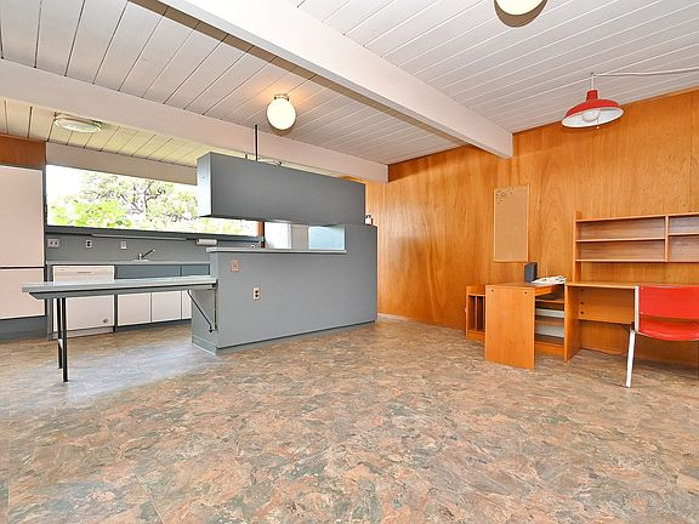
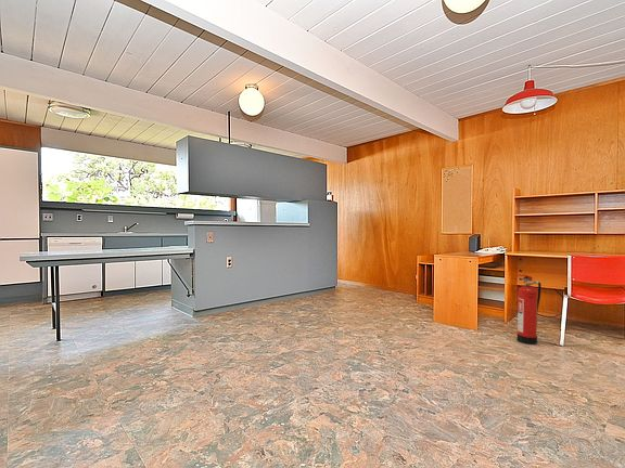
+ fire extinguisher (528, 308)
